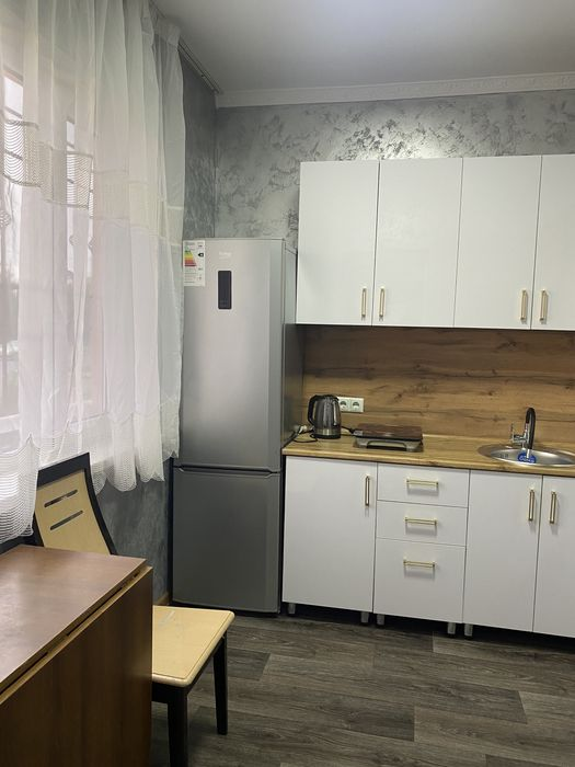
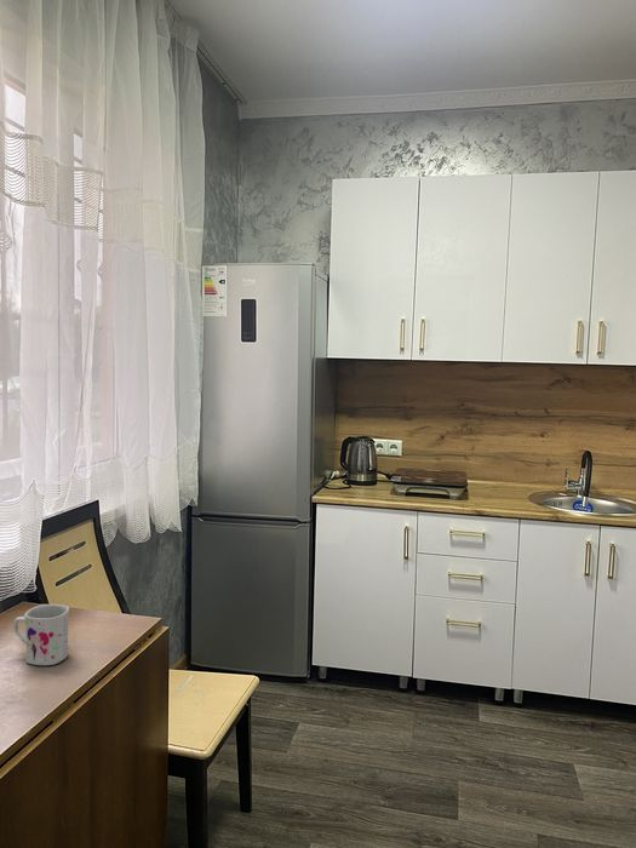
+ mug (40, 634)
